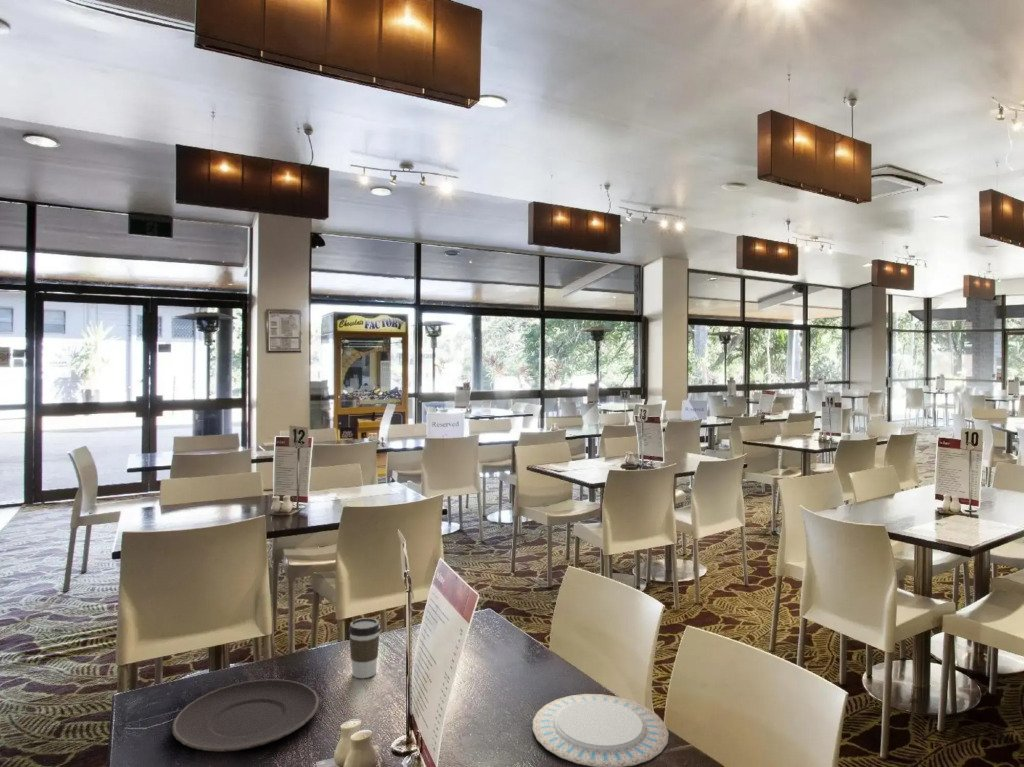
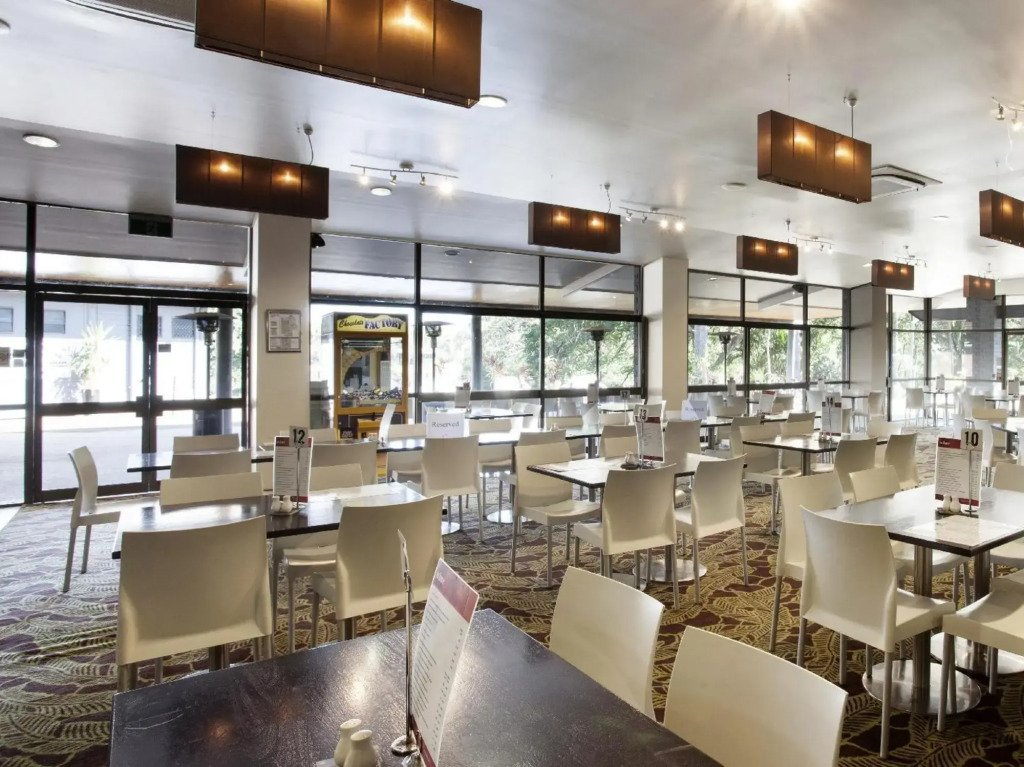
- plate (248, 715)
- coffee cup (364, 648)
- chinaware (599, 724)
